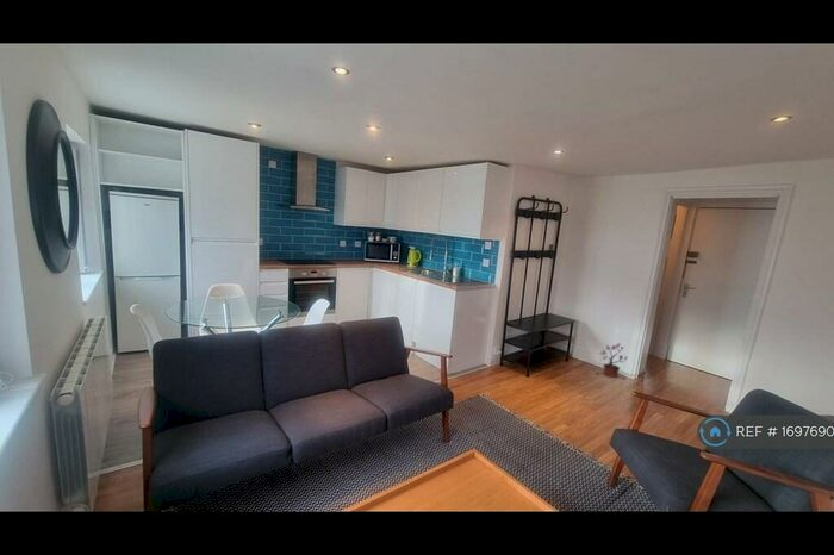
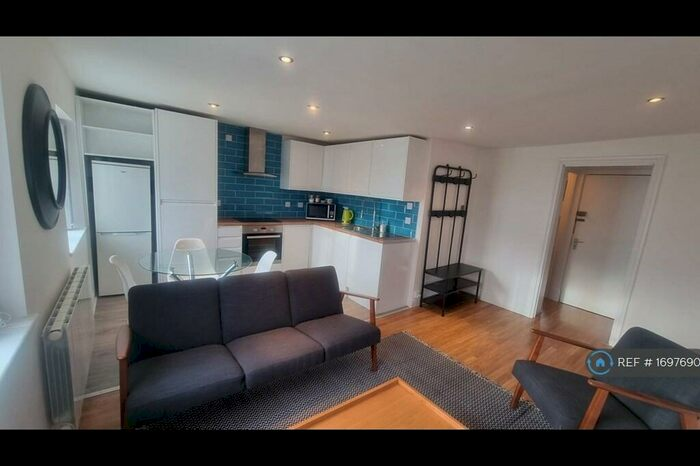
- potted plant (611, 358)
